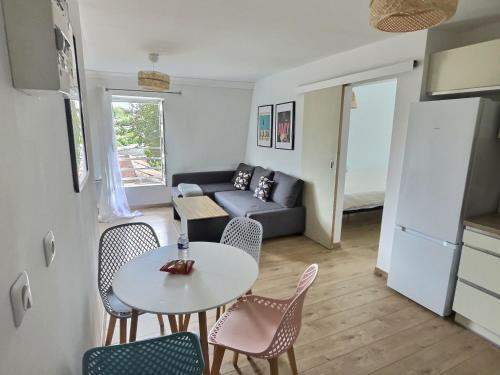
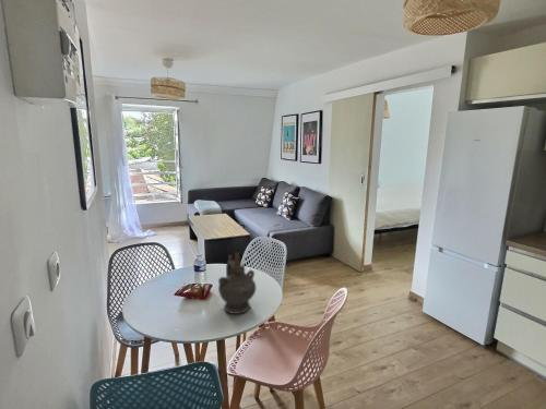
+ ceremonial vessel (236, 279)
